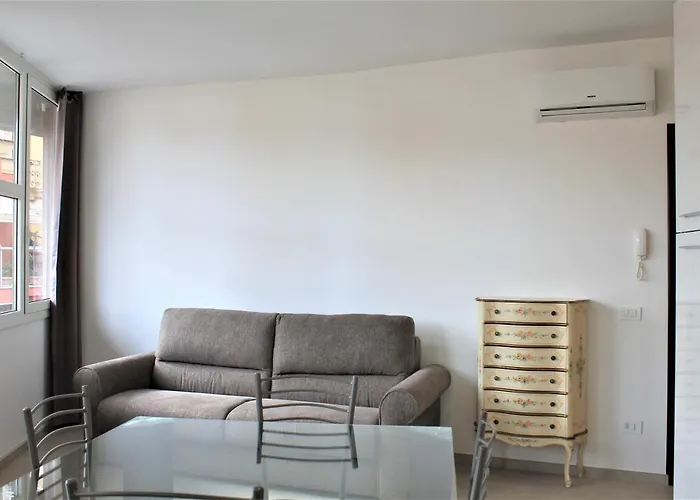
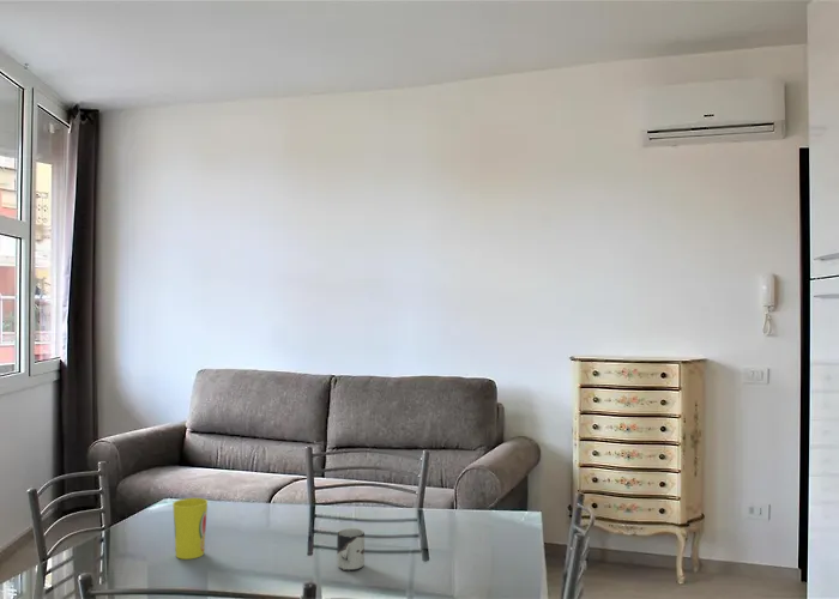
+ cup (349, 551)
+ cup (189, 528)
